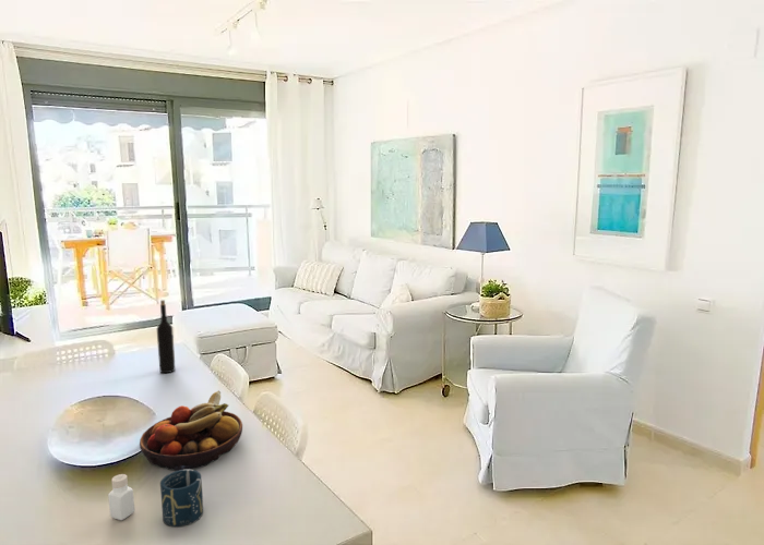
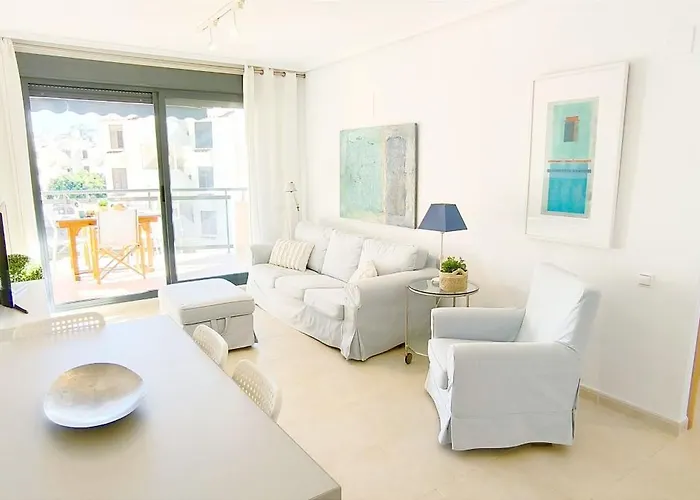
- wine bottle (165, 336)
- pepper shaker (120, 496)
- fruit bowl (192, 426)
- cup (184, 499)
